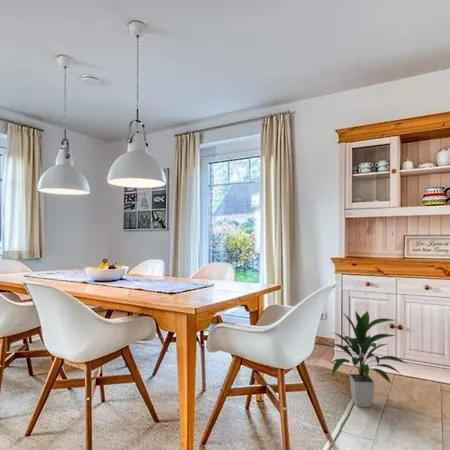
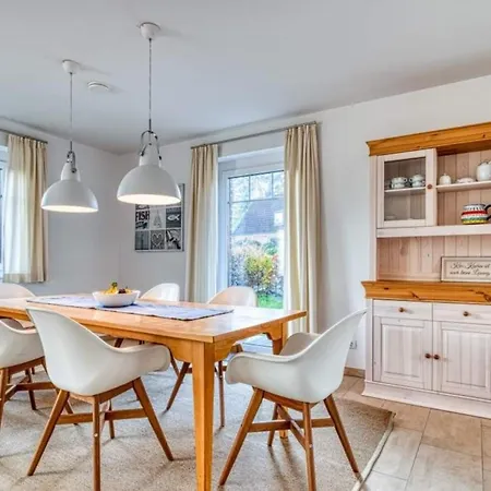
- indoor plant (362, 355)
